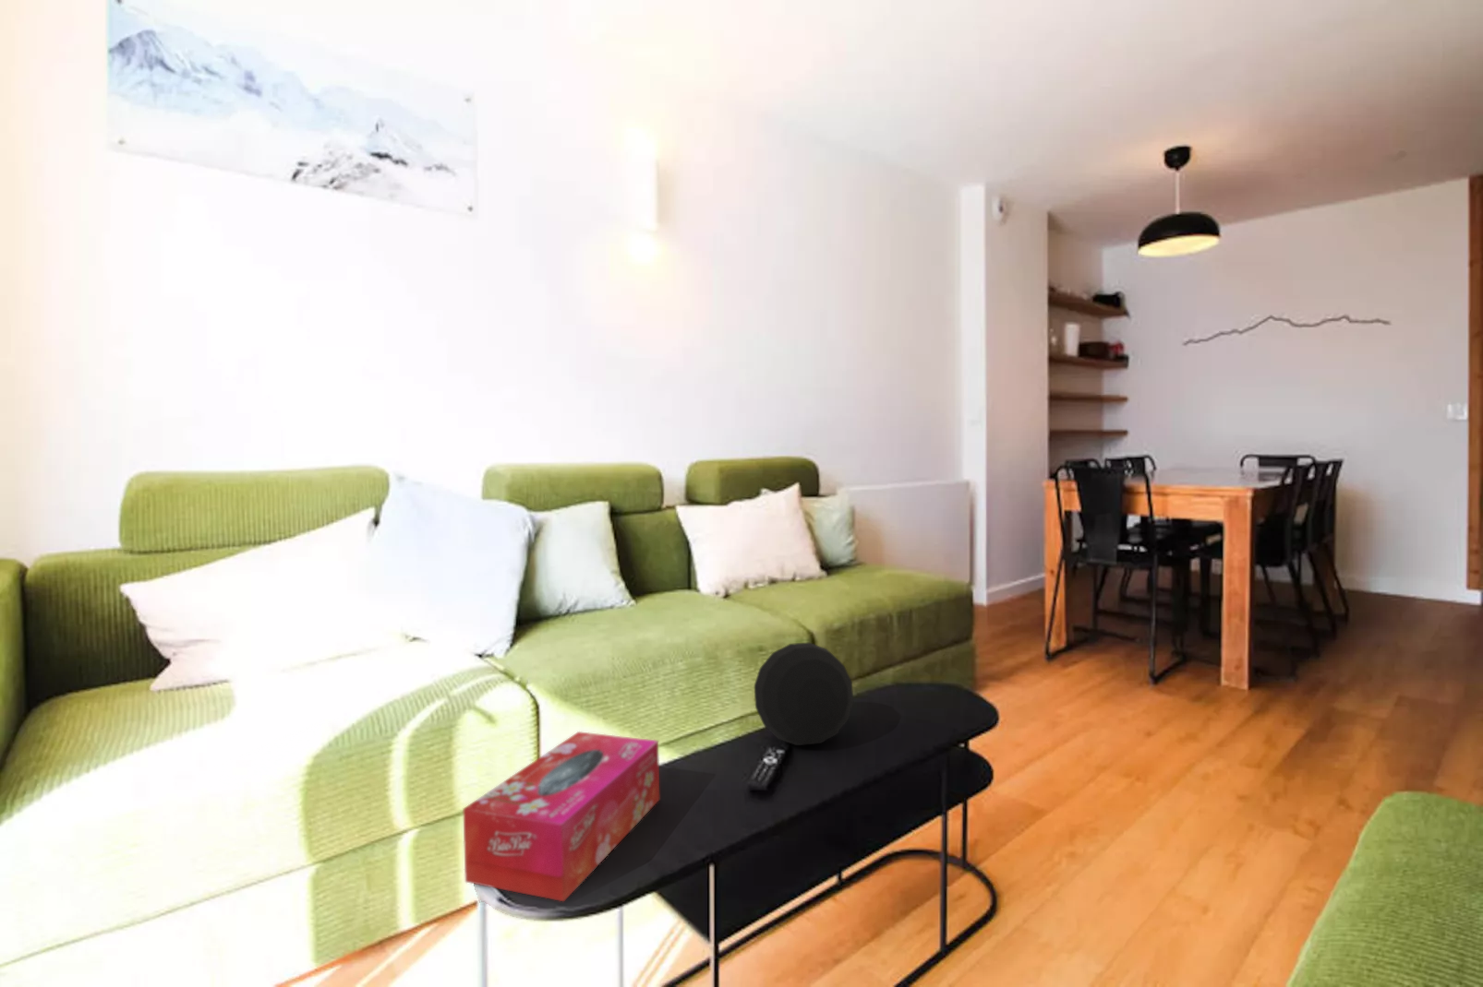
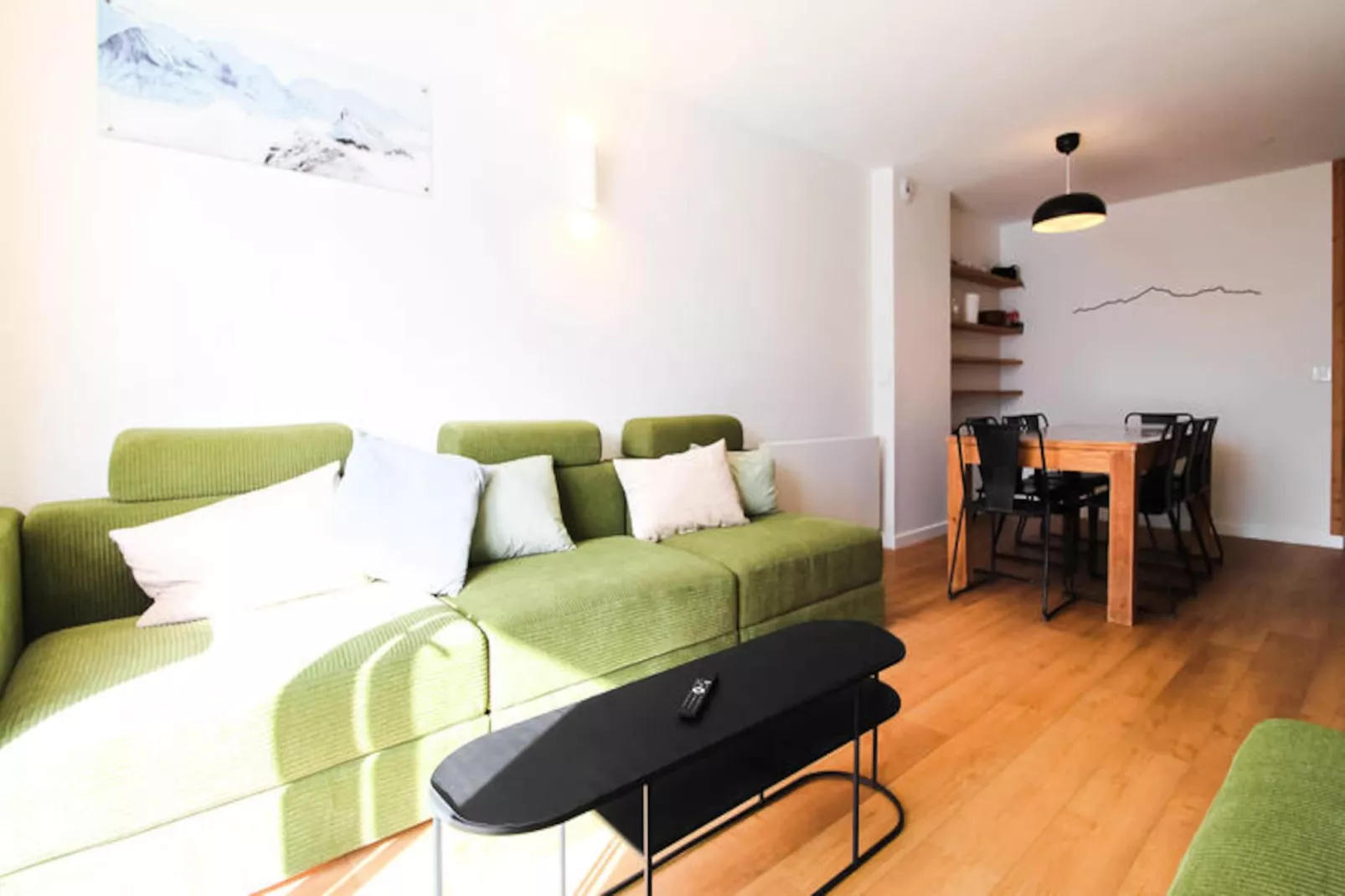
- tissue box (571, 803)
- decorative orb (803, 693)
